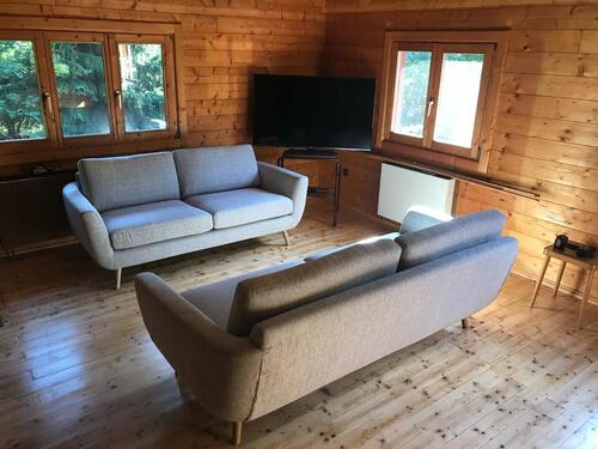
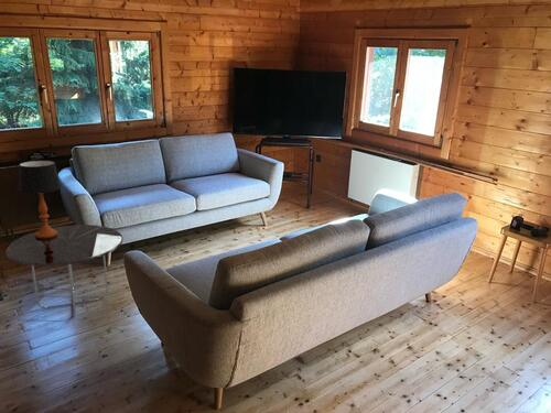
+ side table (71, 273)
+ table lamp (41, 199)
